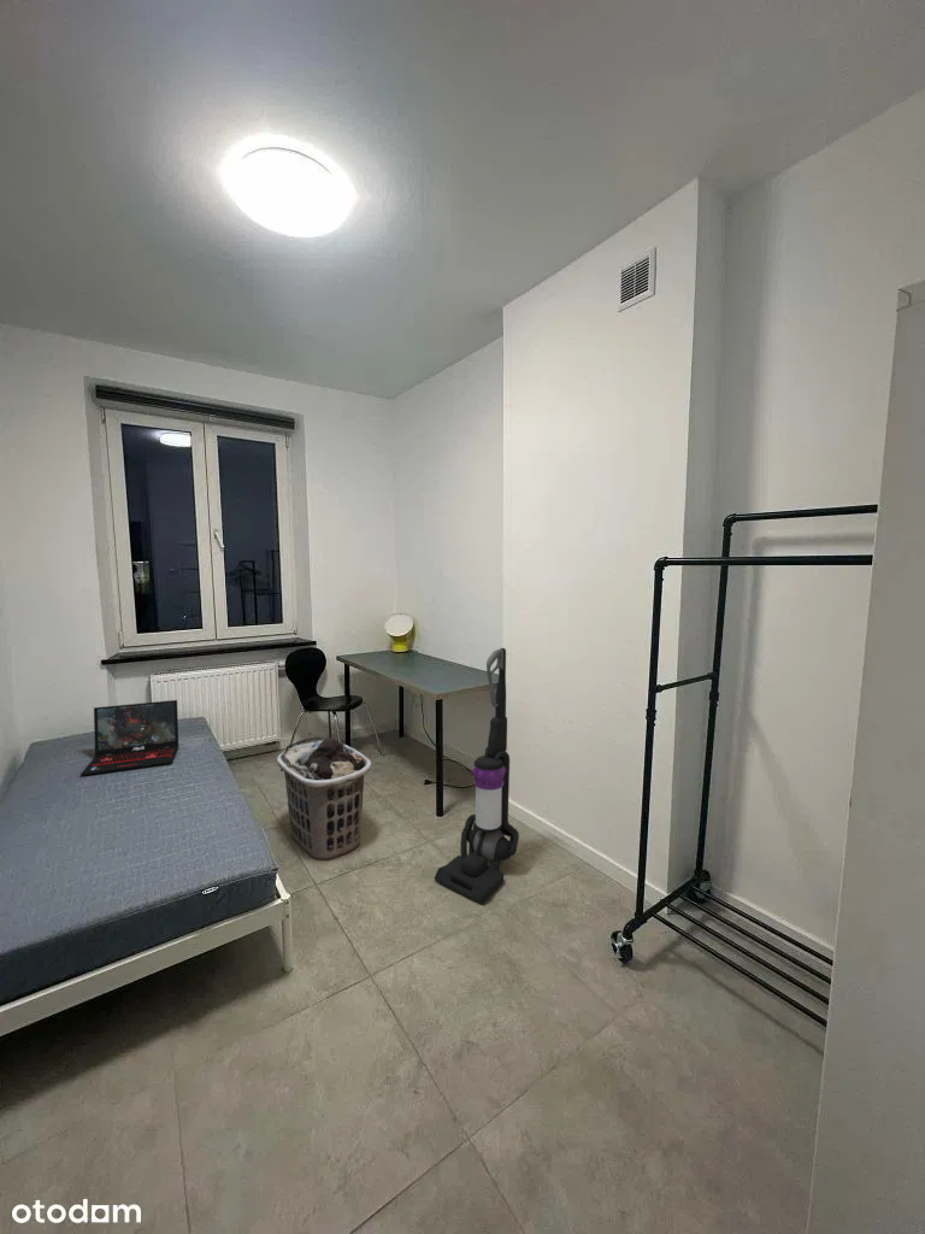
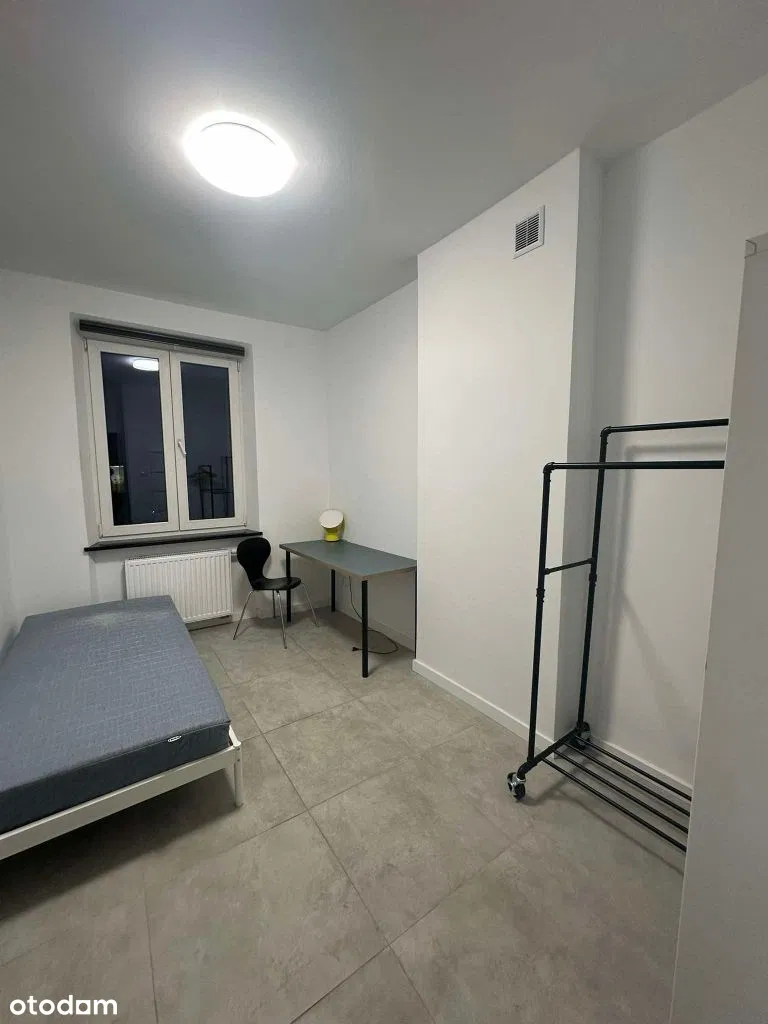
- vacuum cleaner (484, 763)
- clothes hamper (324, 791)
- laptop (132, 735)
